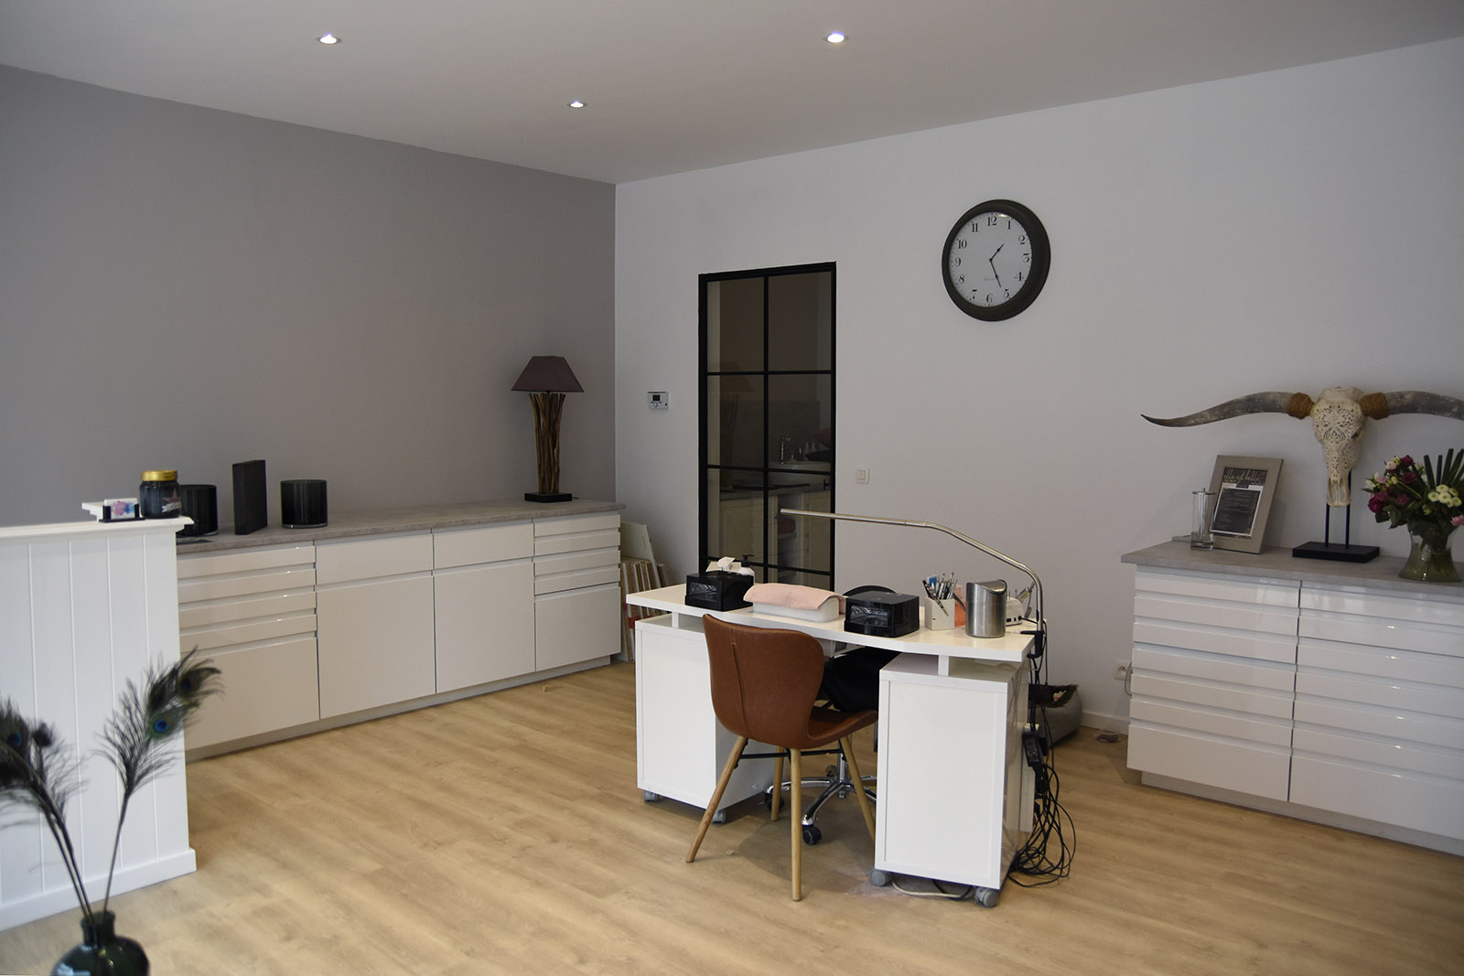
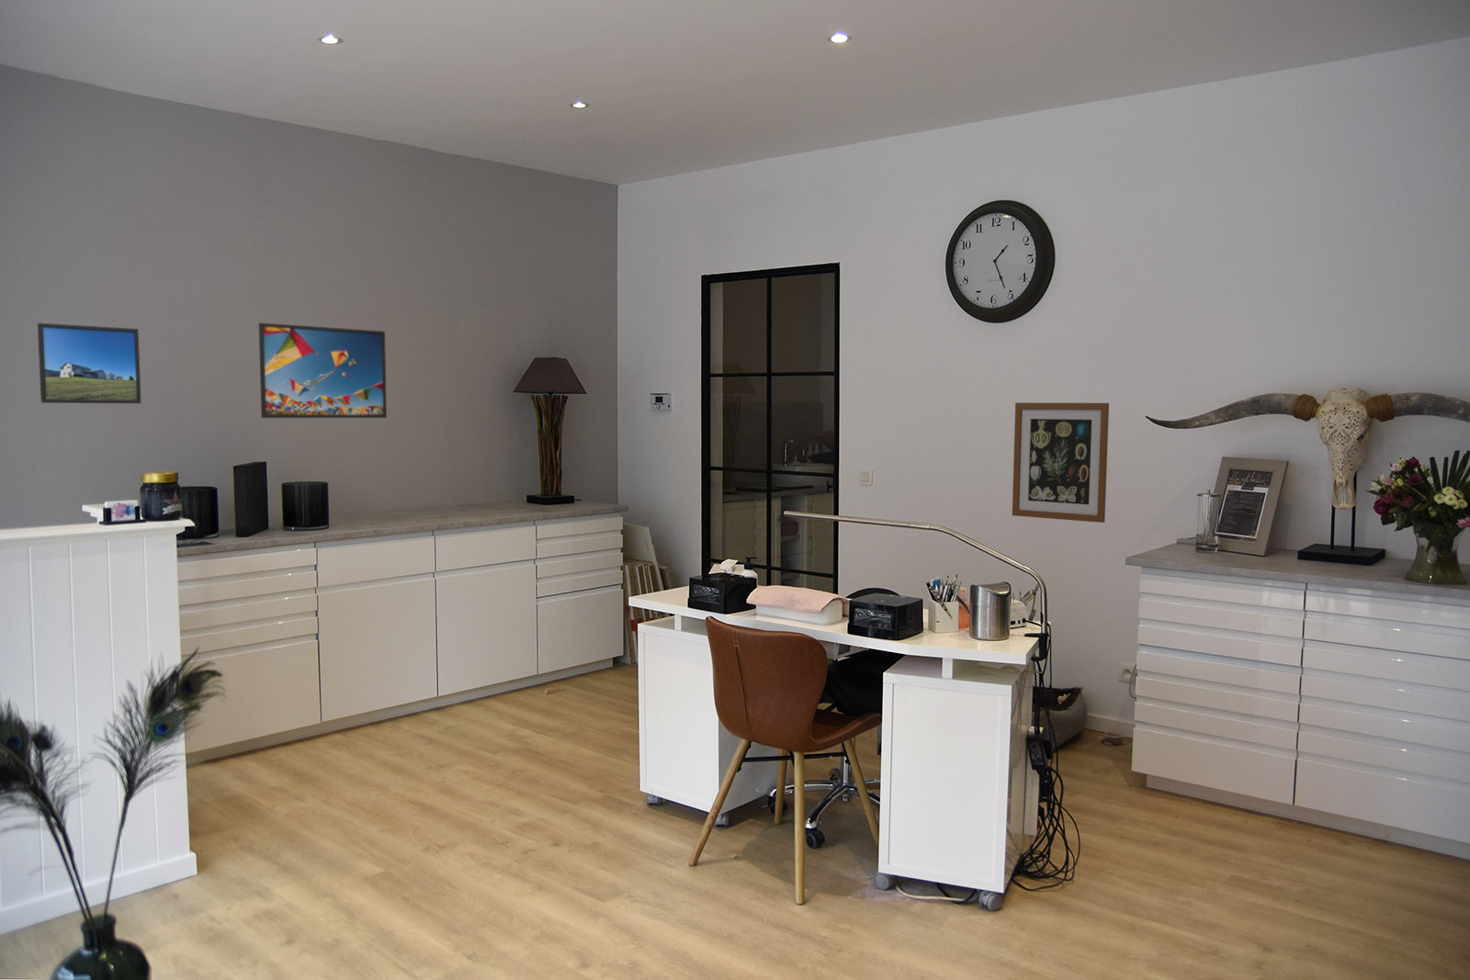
+ wall art (1059, 462)
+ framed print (325, 372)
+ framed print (91, 364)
